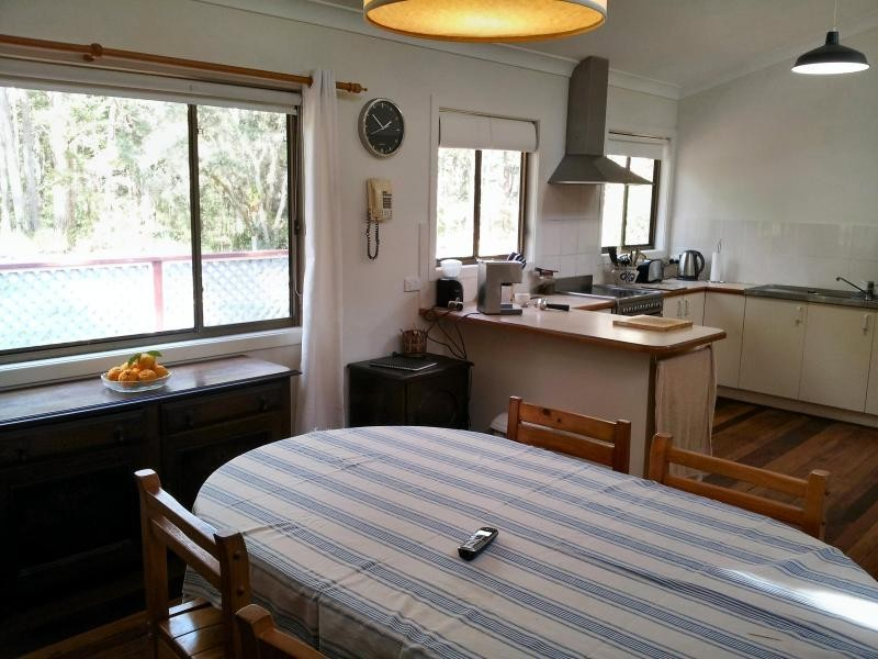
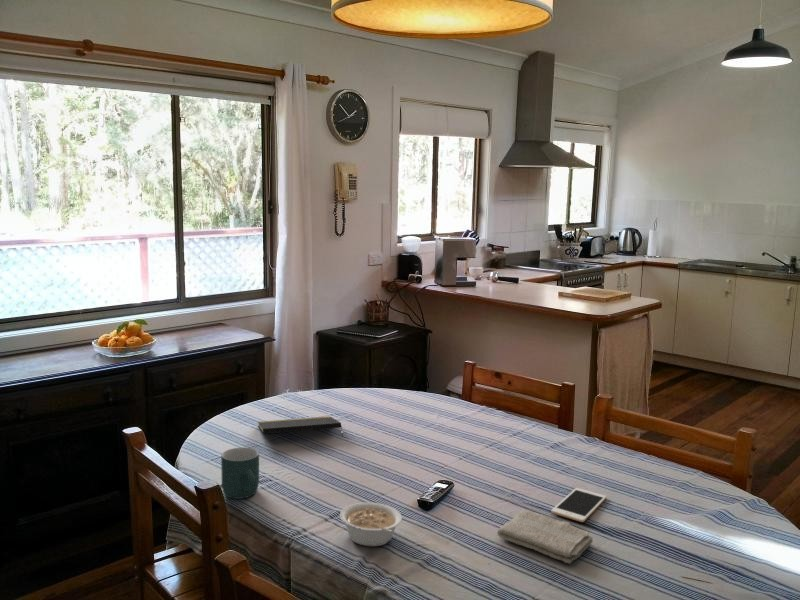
+ washcloth (544, 534)
+ mug (245, 474)
+ notepad (298, 424)
+ cell phone (579, 504)
+ legume (372, 524)
